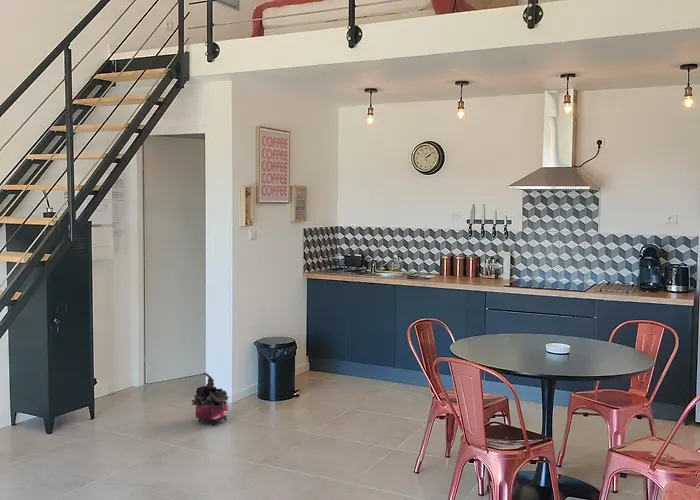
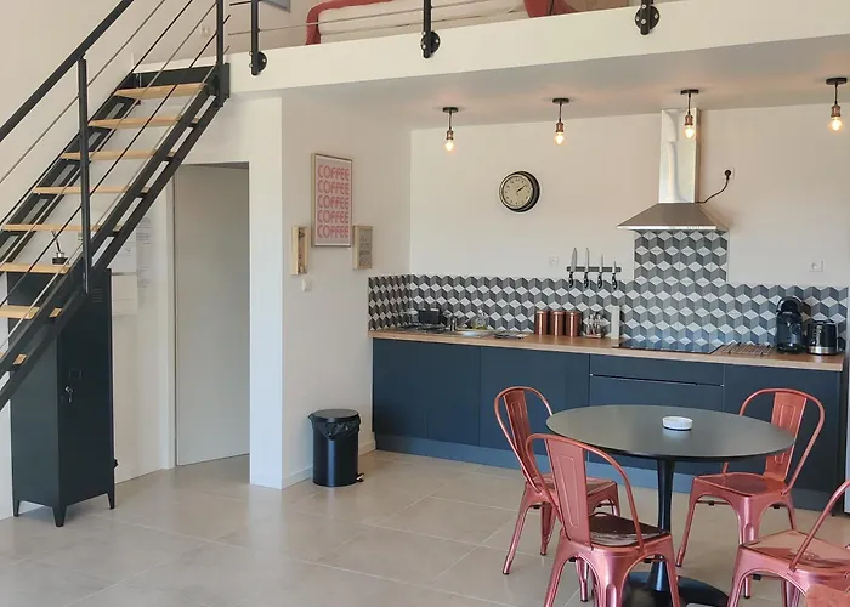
- potted plant (213, 397)
